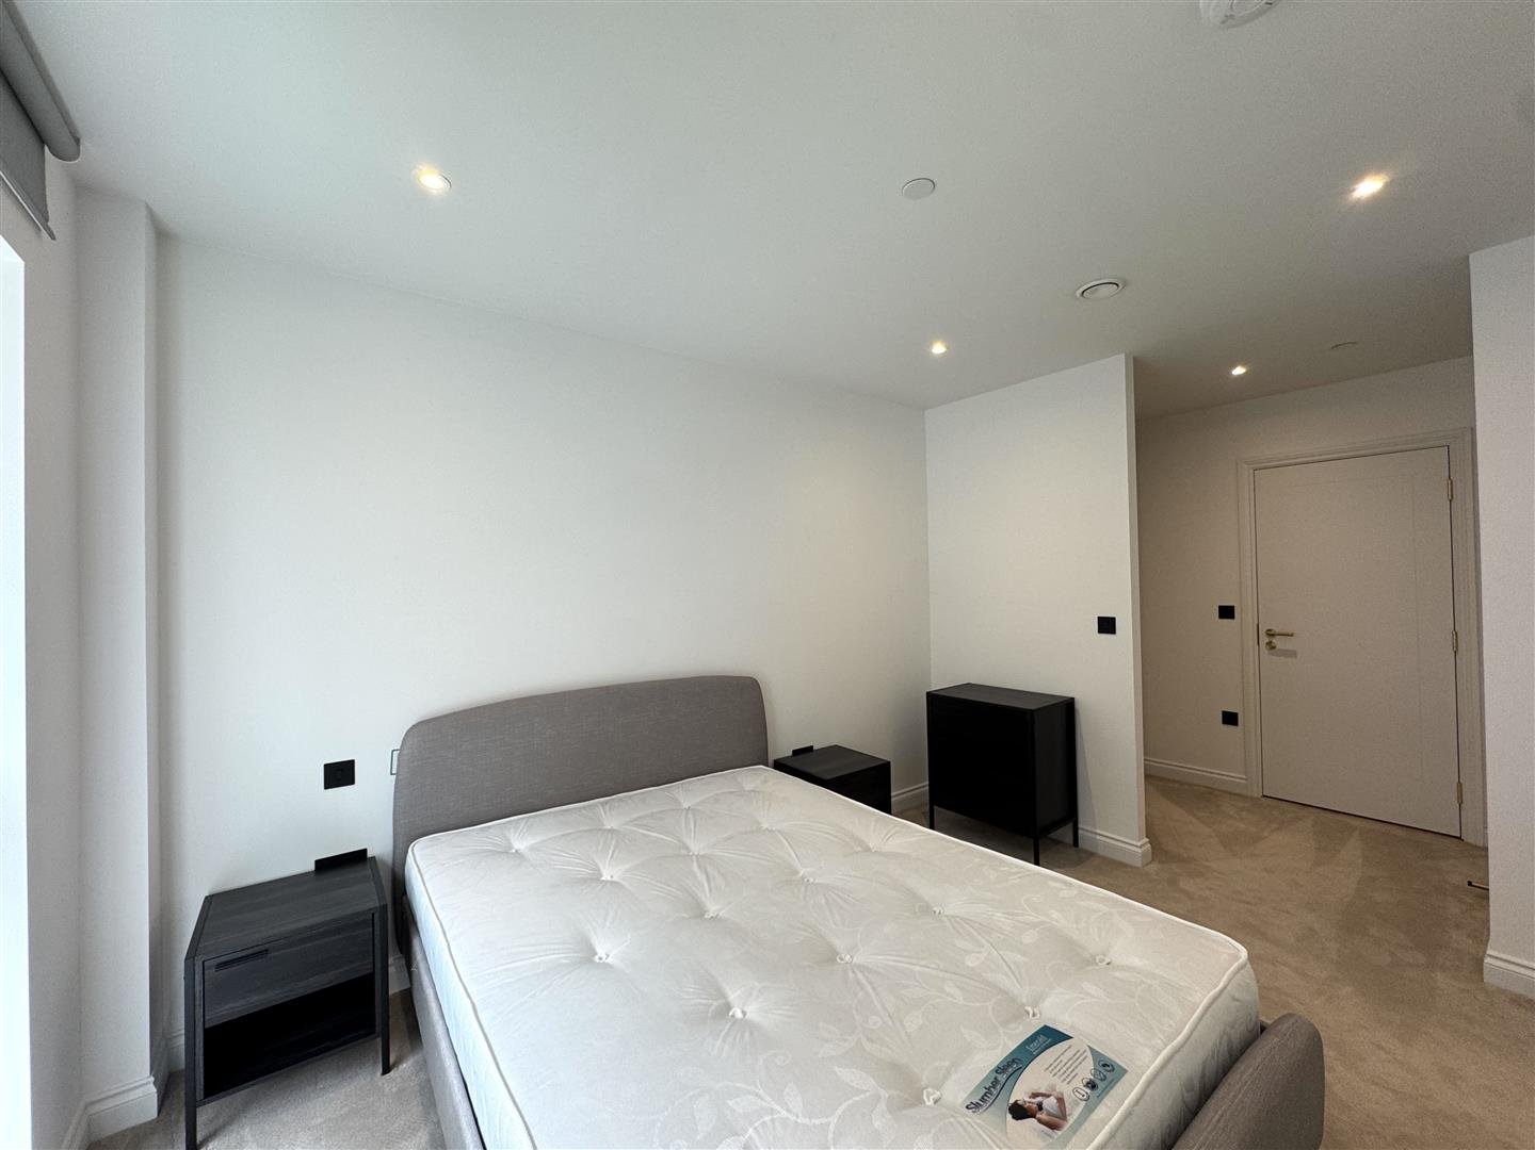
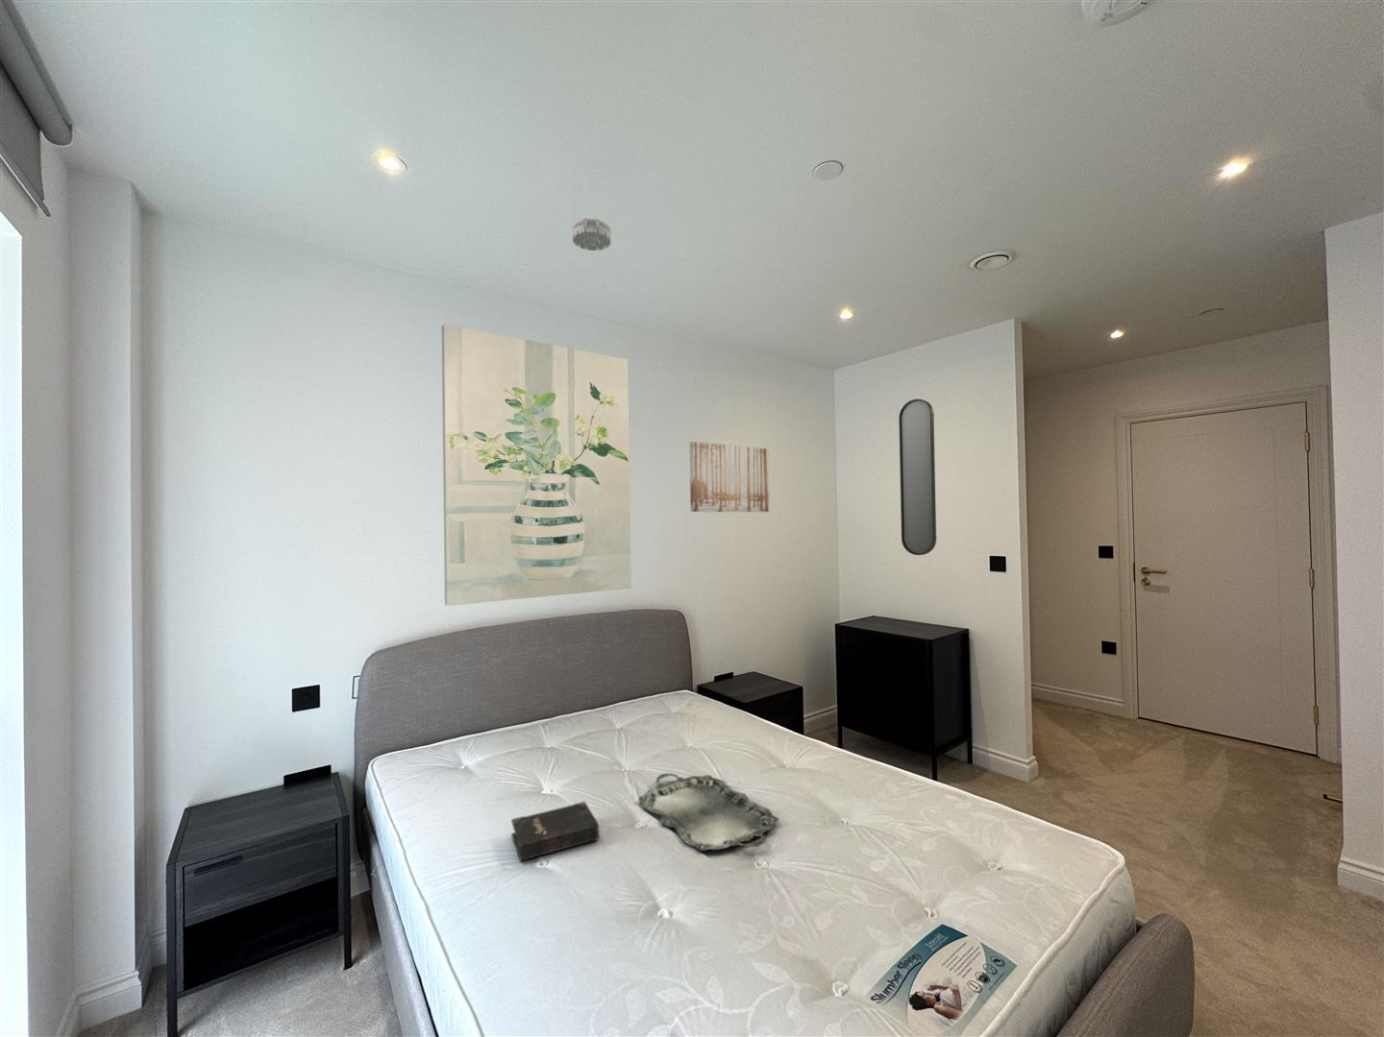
+ serving tray (705, 808)
+ smoke detector (591, 233)
+ home mirror (916, 477)
+ wall art (731, 478)
+ wall art (545, 469)
+ hardback book (555, 830)
